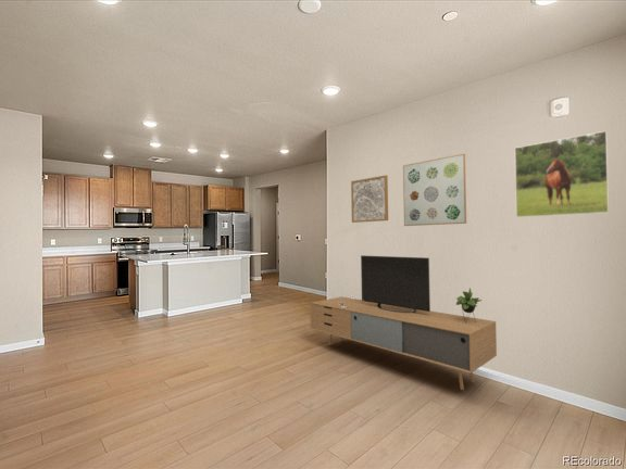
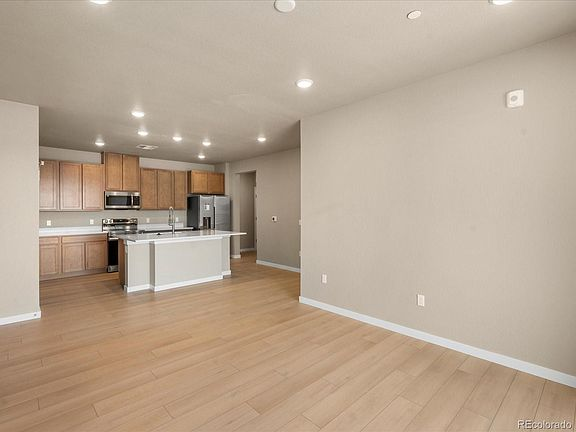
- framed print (558, 177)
- wall art (368, 200)
- wall art (431, 192)
- media console (390, 308)
